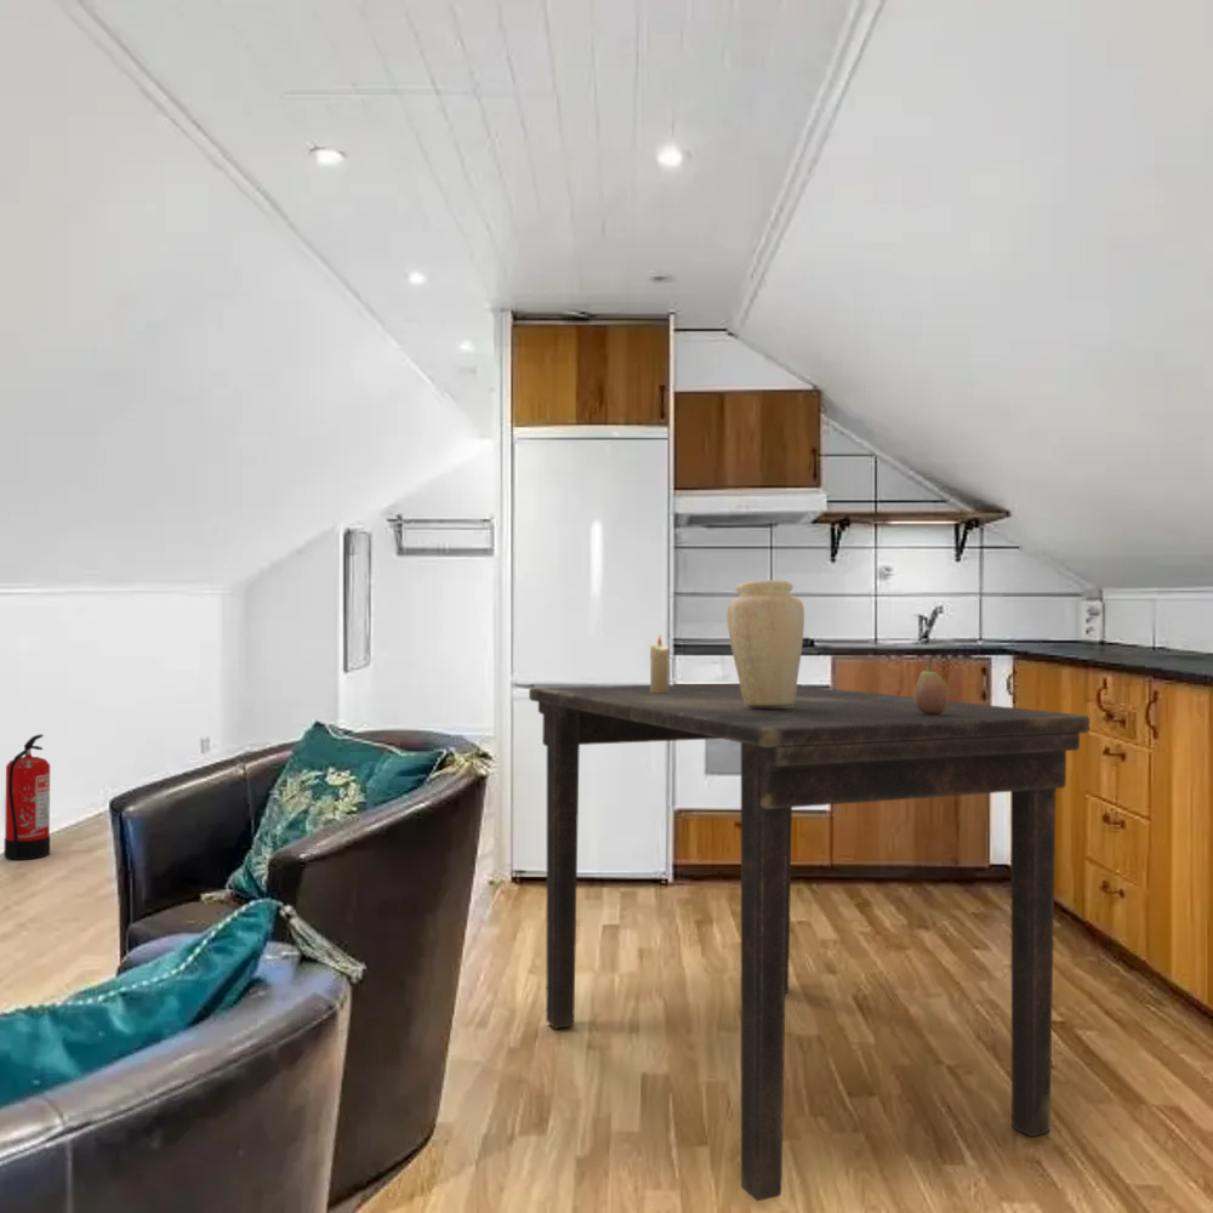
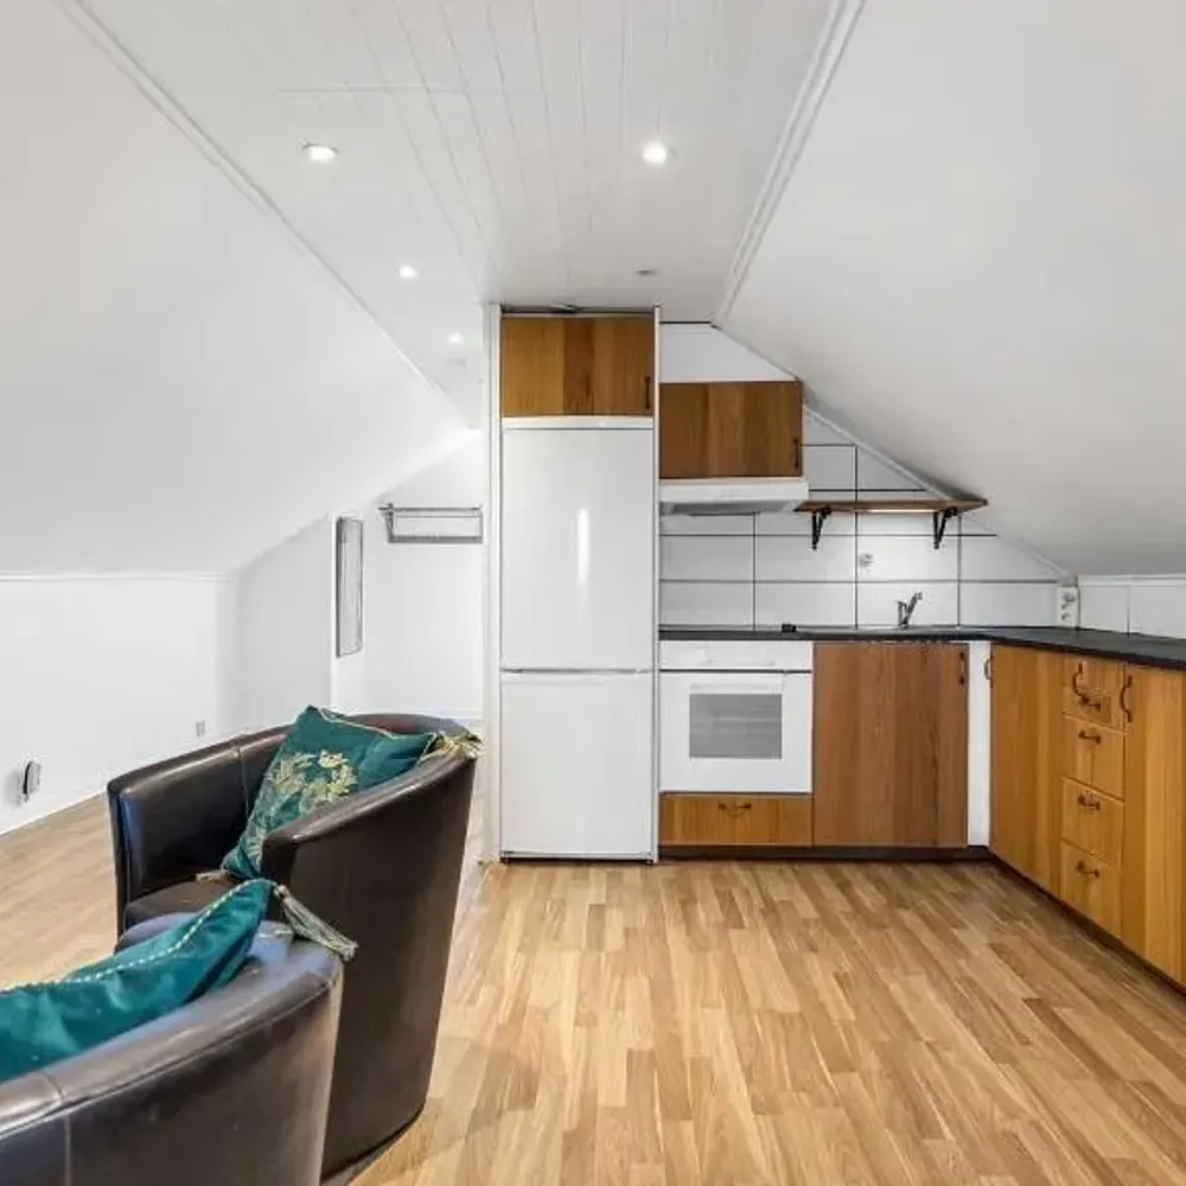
- fruit (930, 684)
- fire extinguisher (25, 797)
- dining table (770, 885)
- candle (660, 662)
- vase (764, 643)
